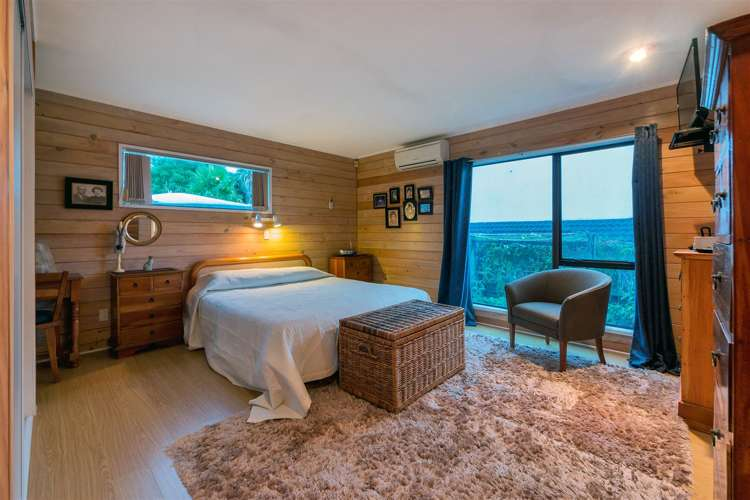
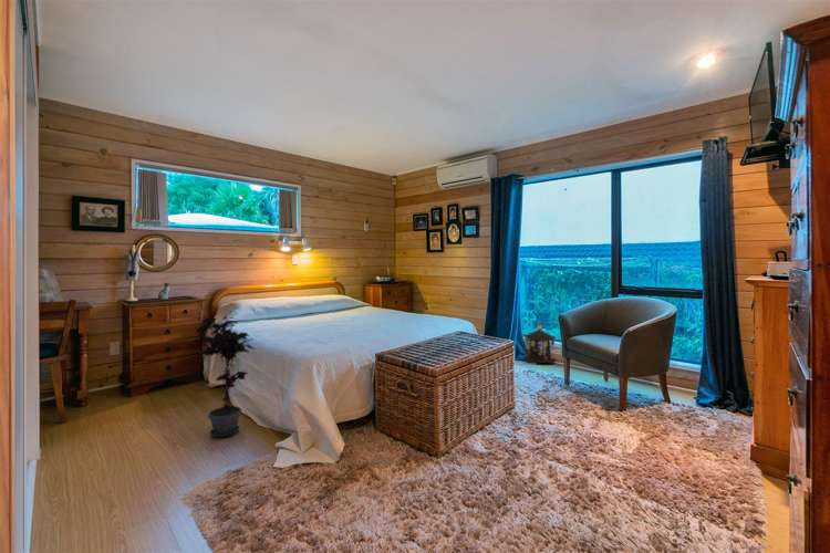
+ lantern (539, 341)
+ potted plant (225, 372)
